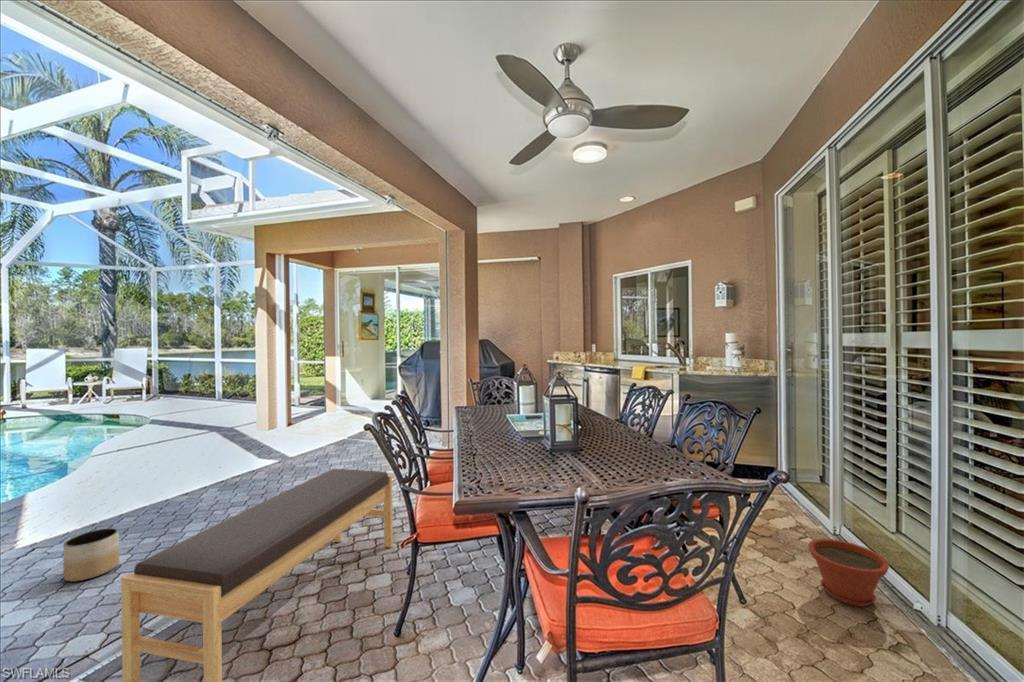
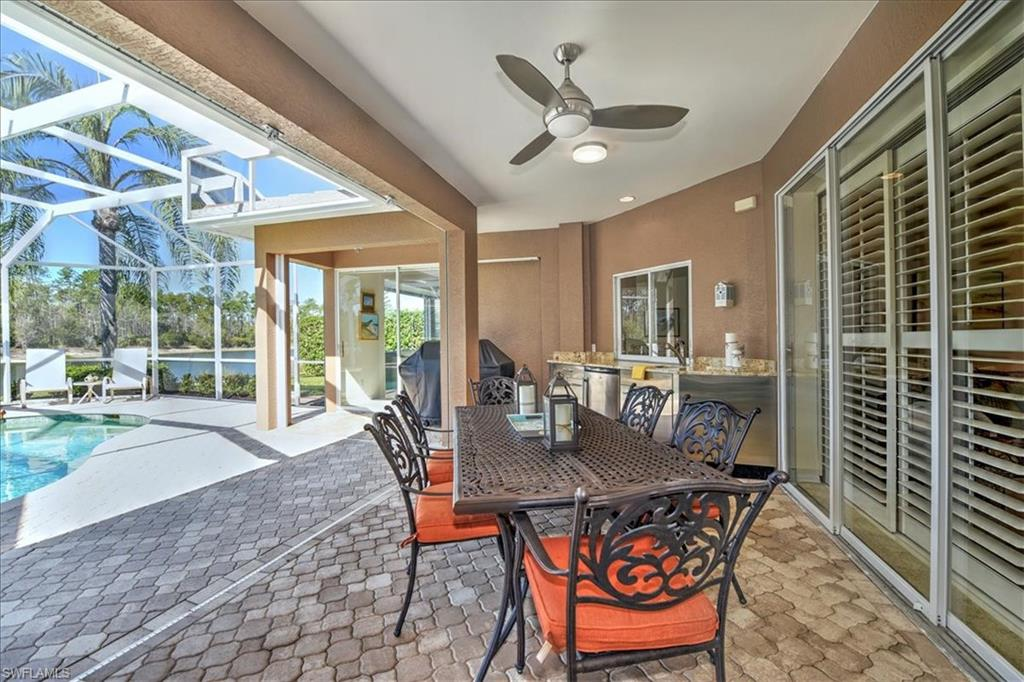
- bench (294, 553)
- planter (92, 554)
- plant pot (847, 574)
